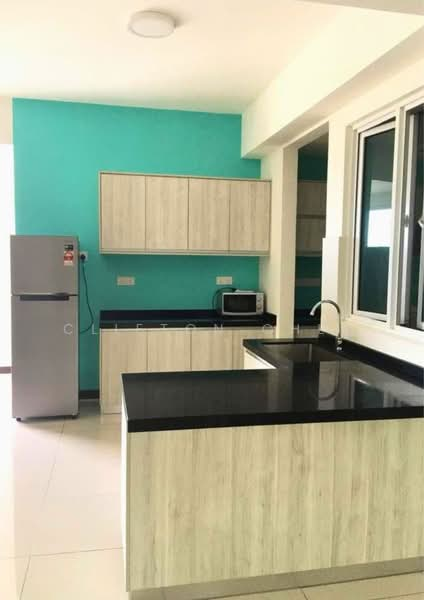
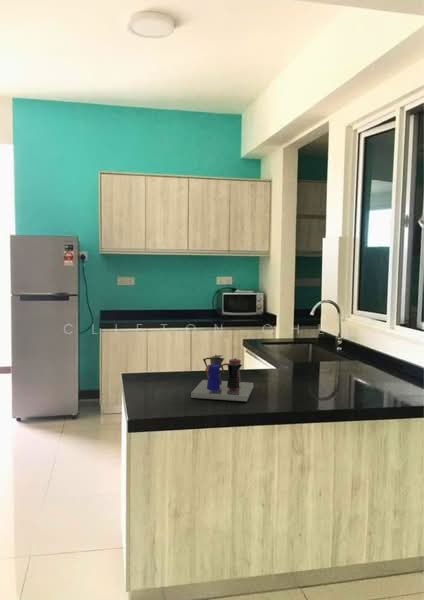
+ coffee maker (224, 373)
